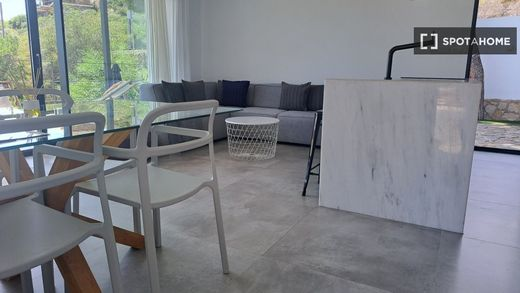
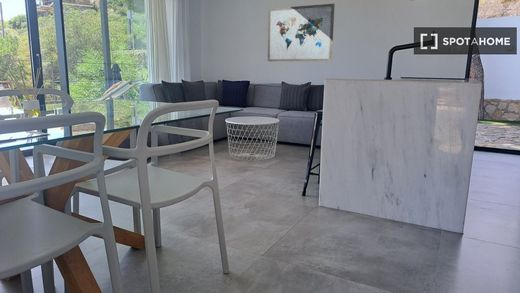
+ wall art (299, 34)
